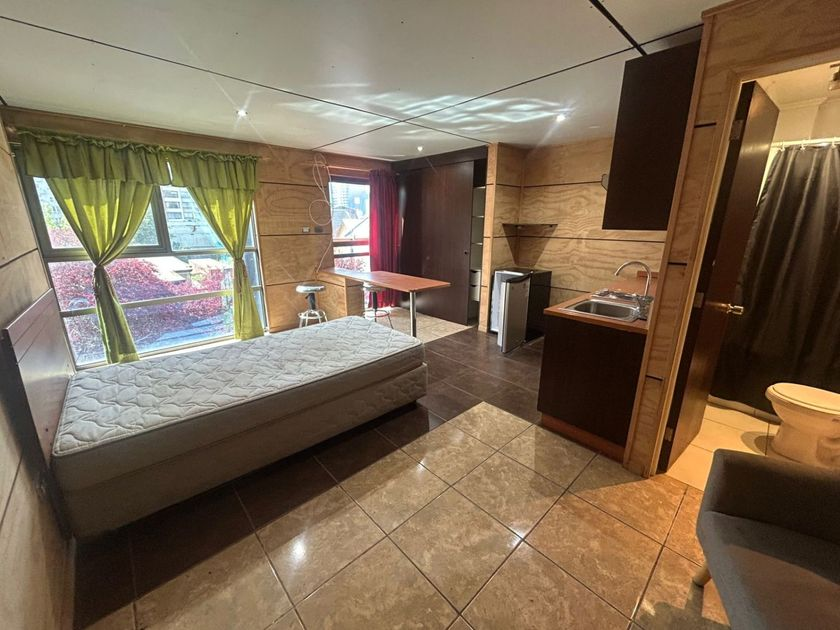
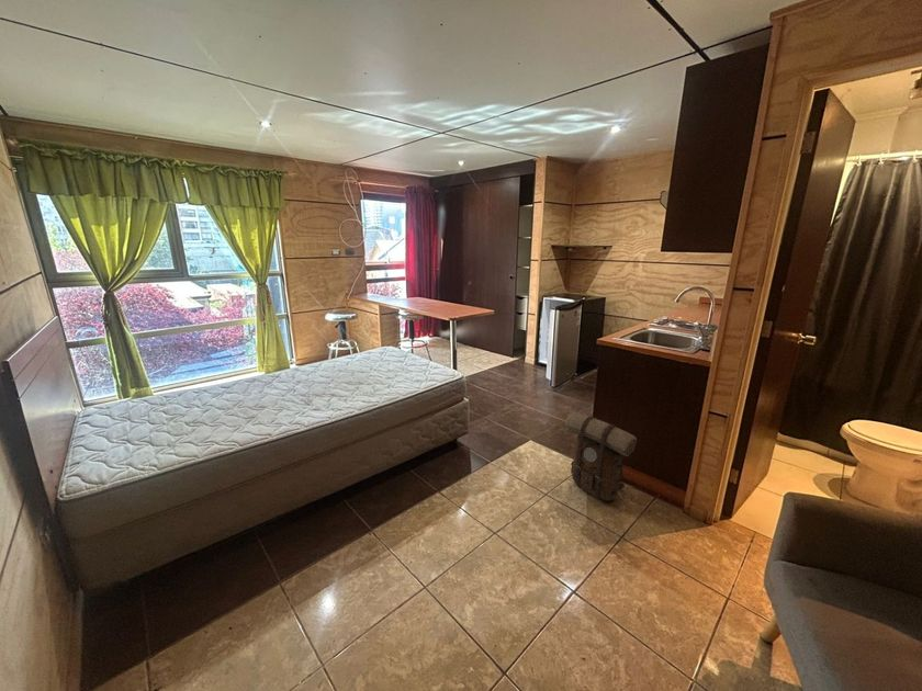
+ backpack (601, 453)
